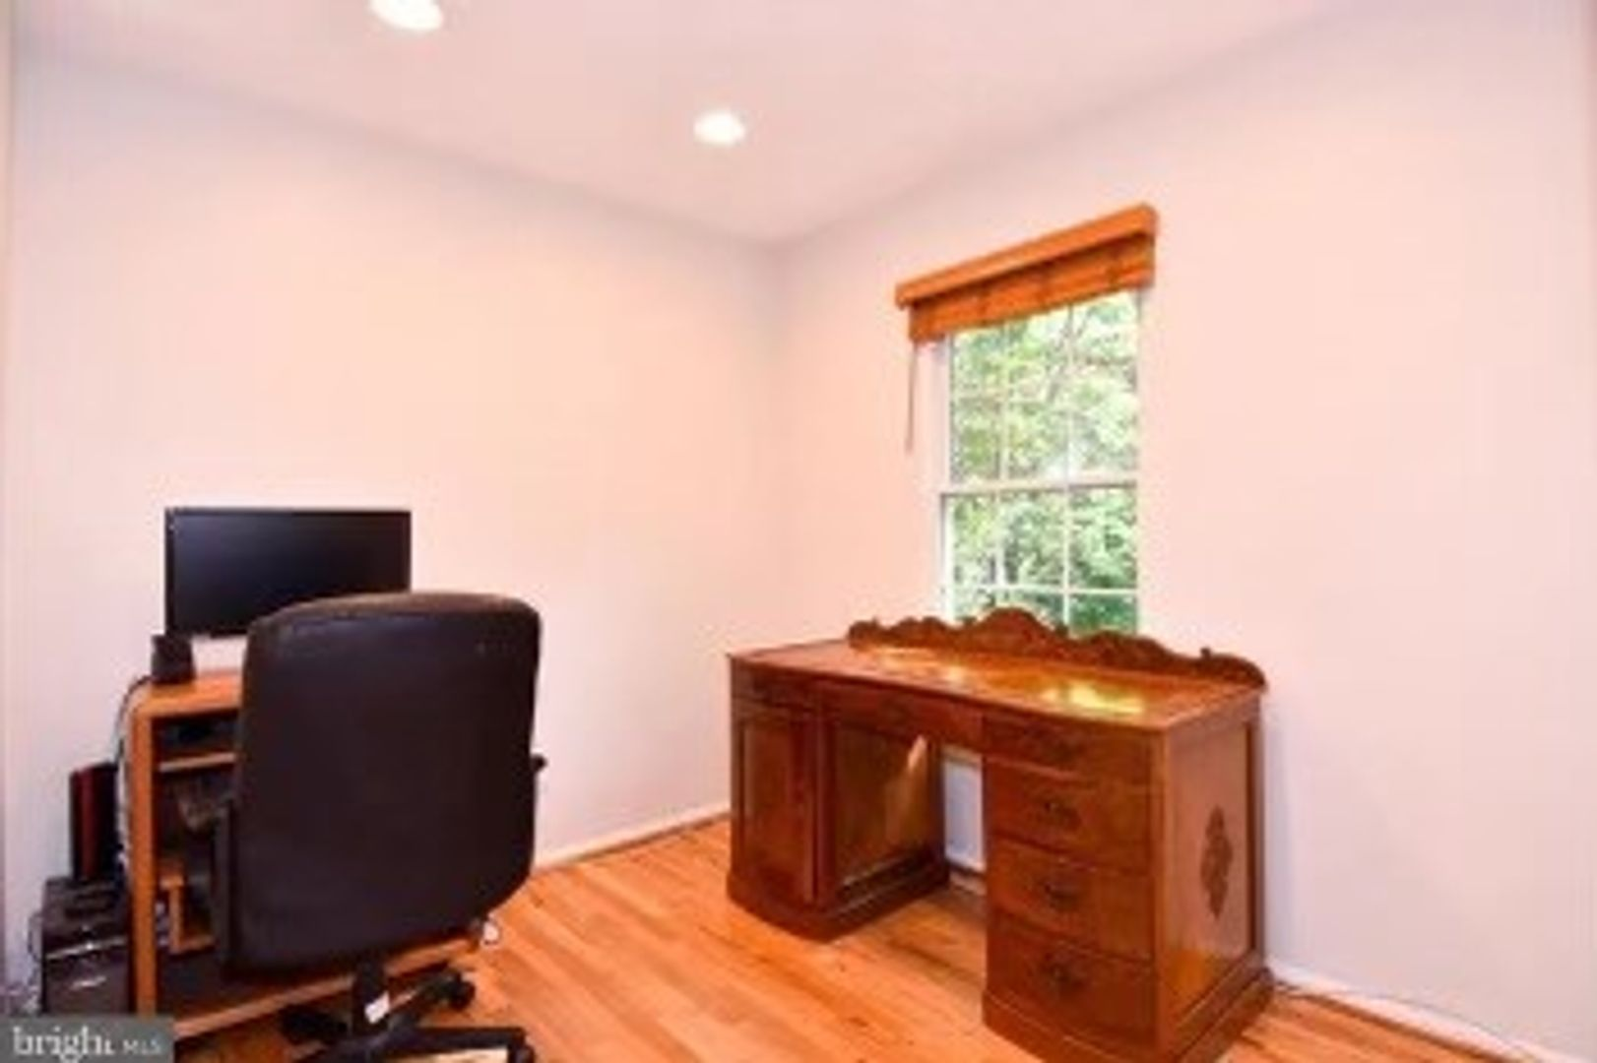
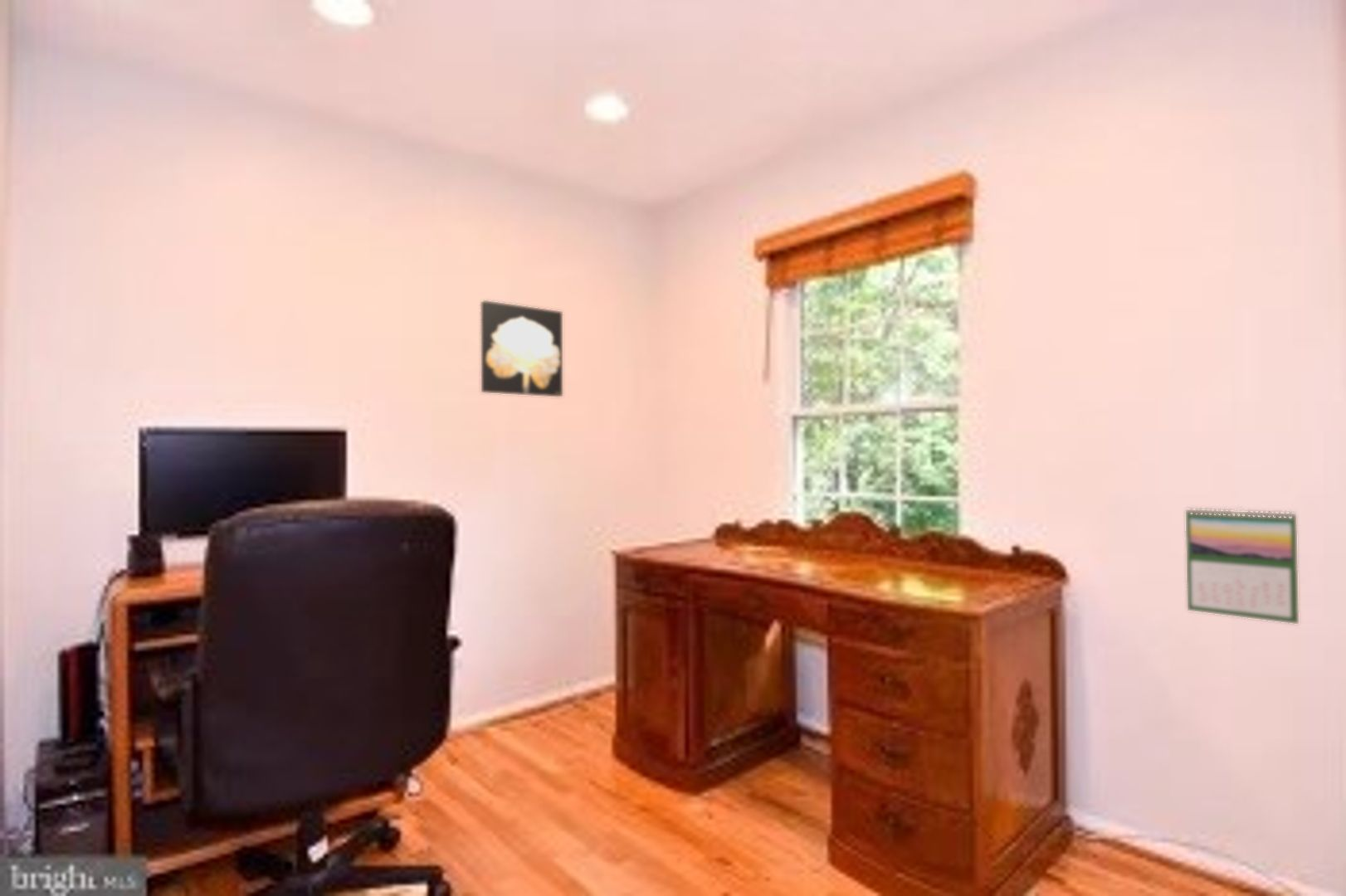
+ wall art (523, 350)
+ calendar (1239, 561)
